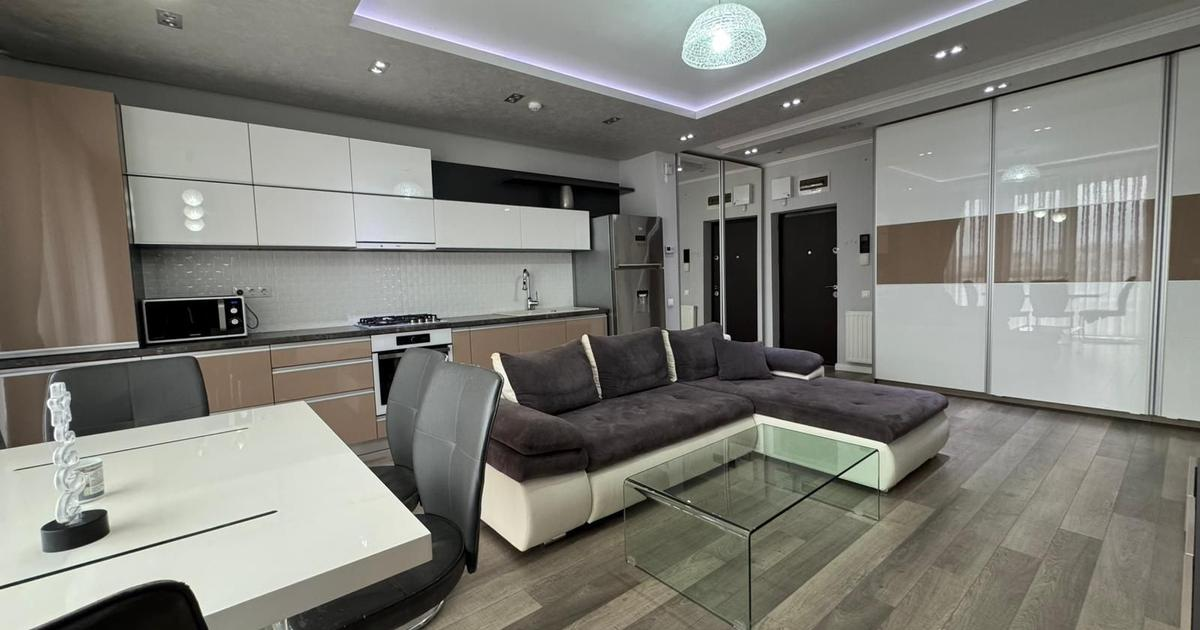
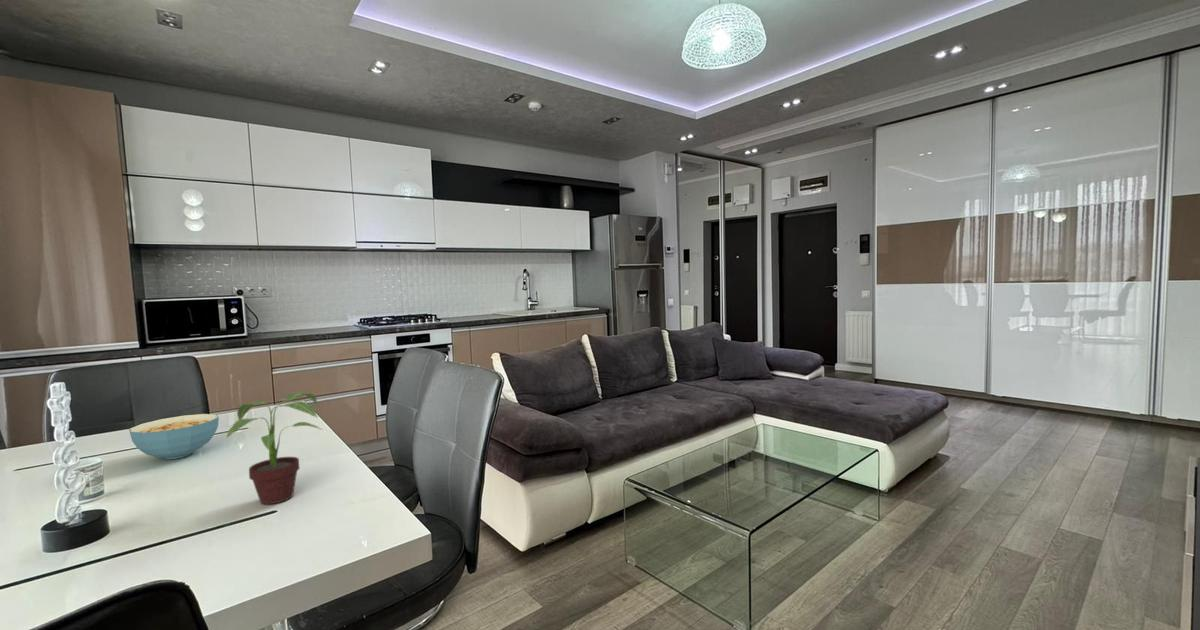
+ potted plant (278, 447)
+ cereal bowl (177, 439)
